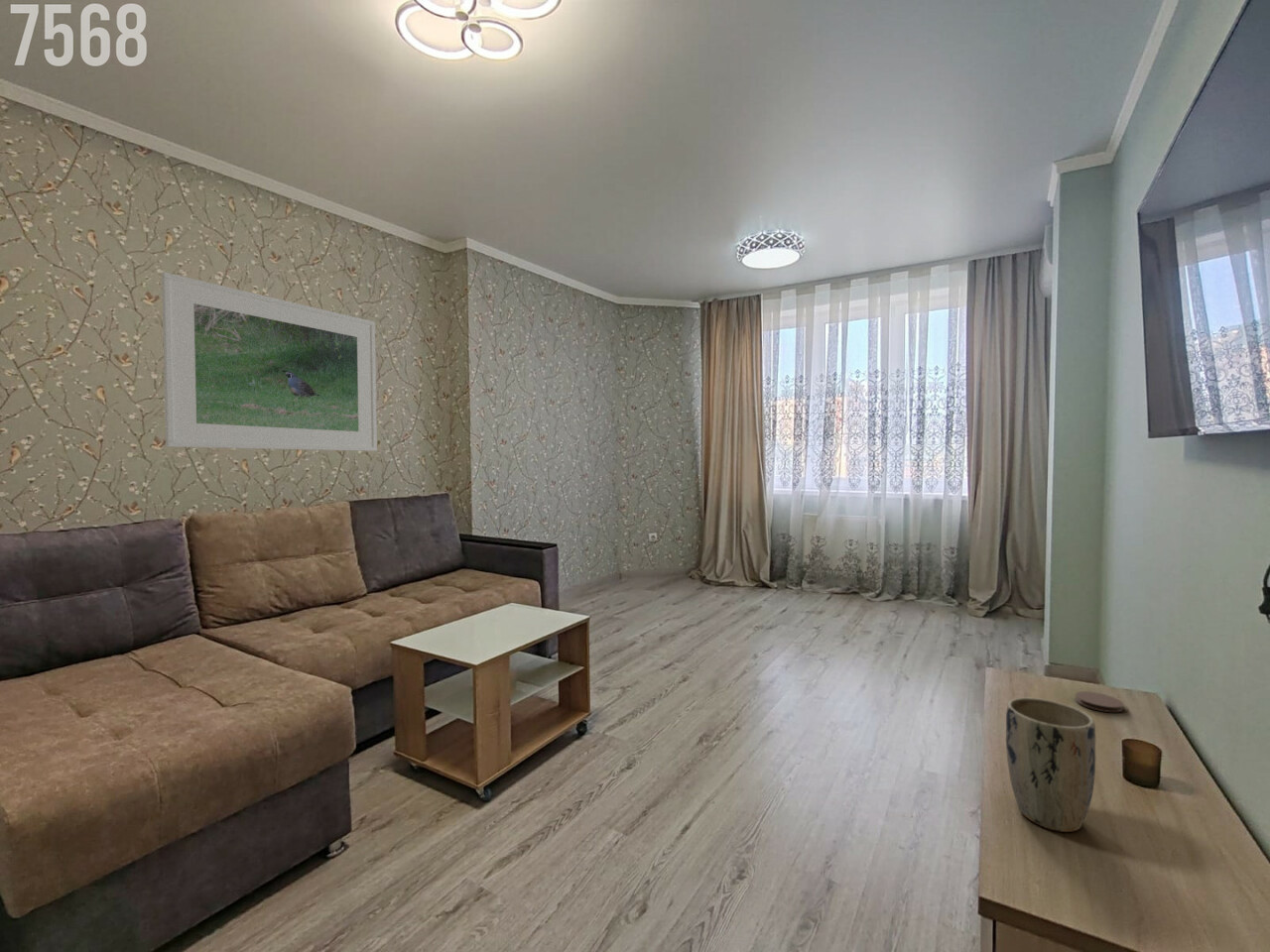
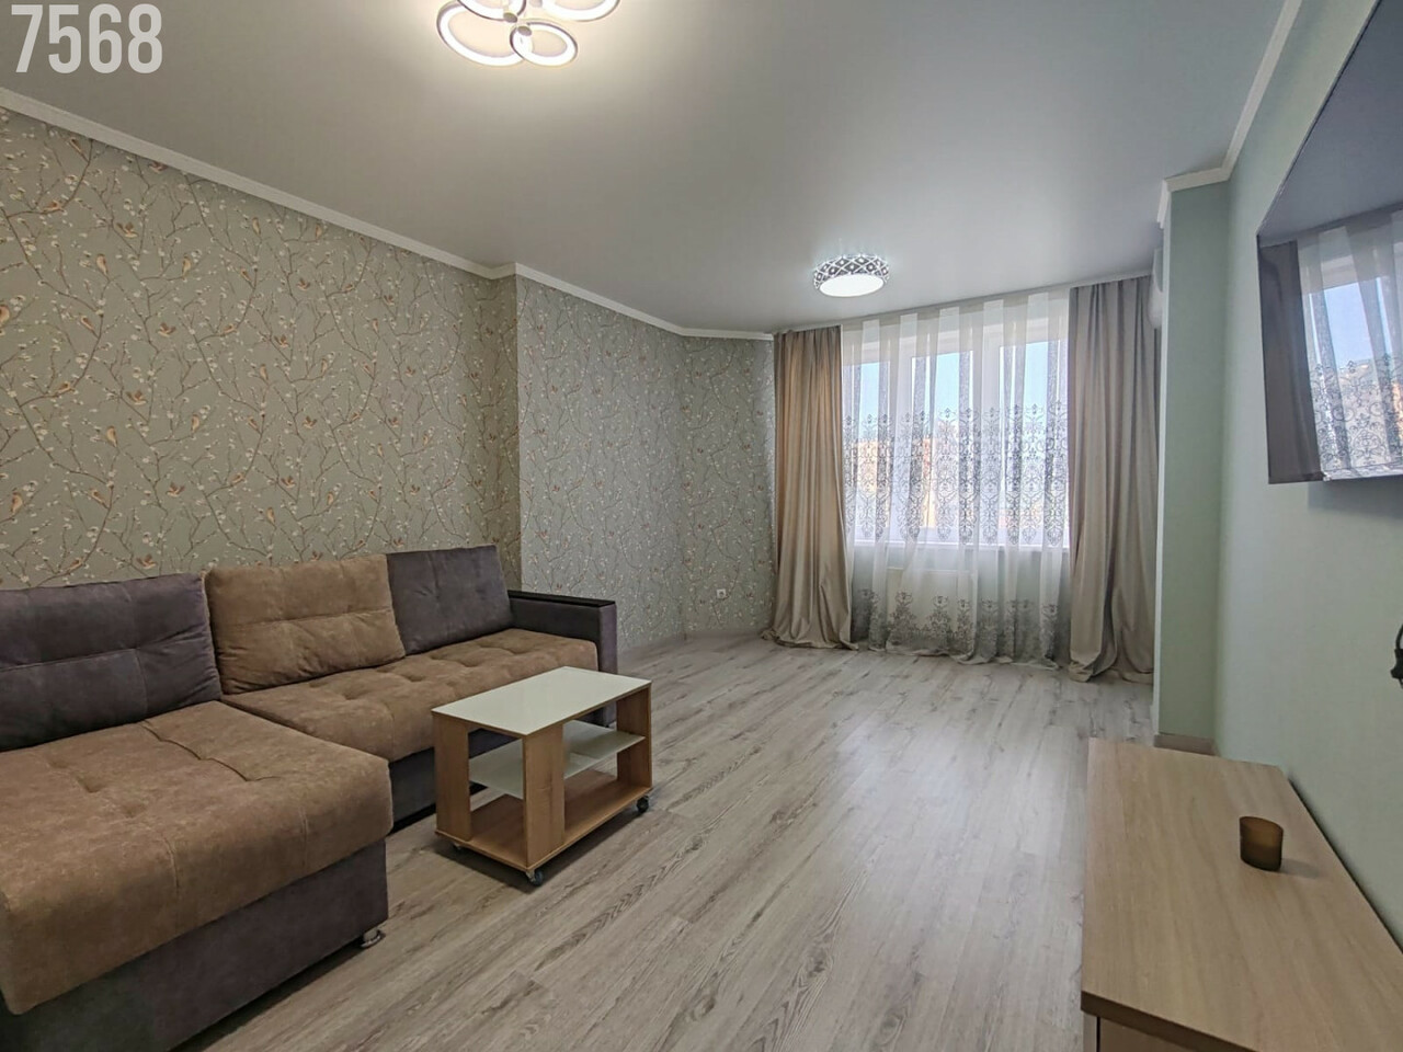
- coaster (1098, 701)
- plant pot (1048, 764)
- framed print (285, 375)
